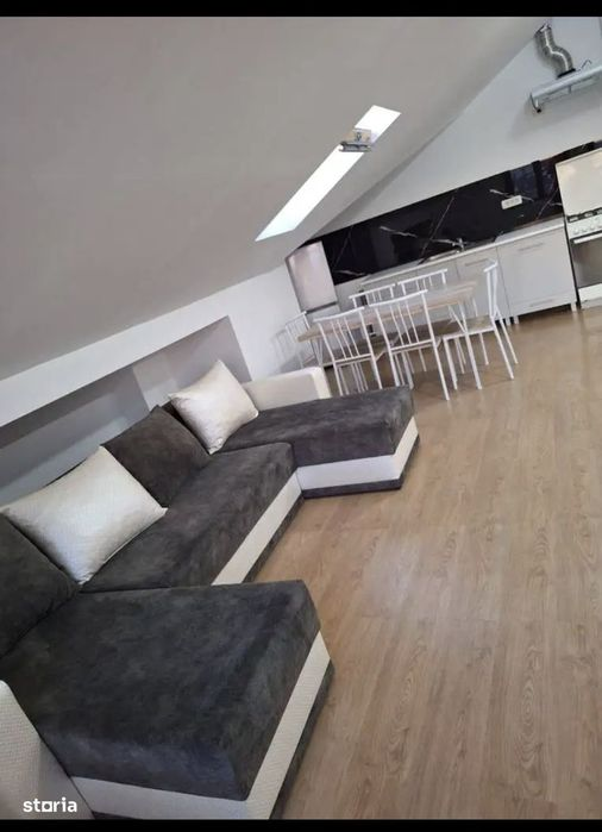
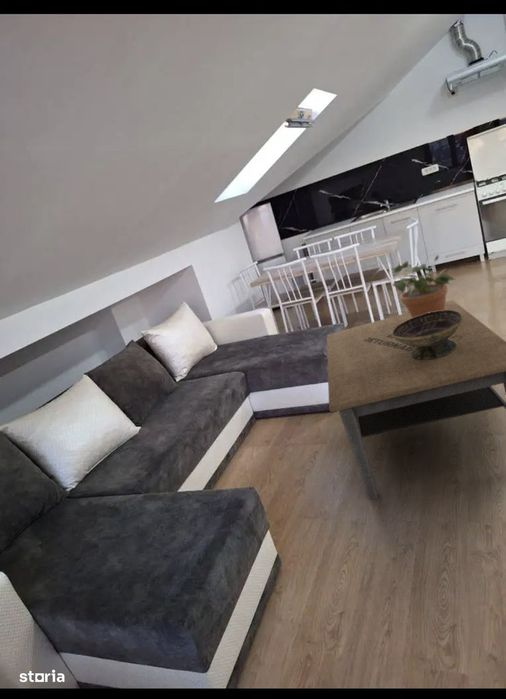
+ potted plant (425, 291)
+ coffee table (413, 387)
+ decorative bowl (428, 336)
